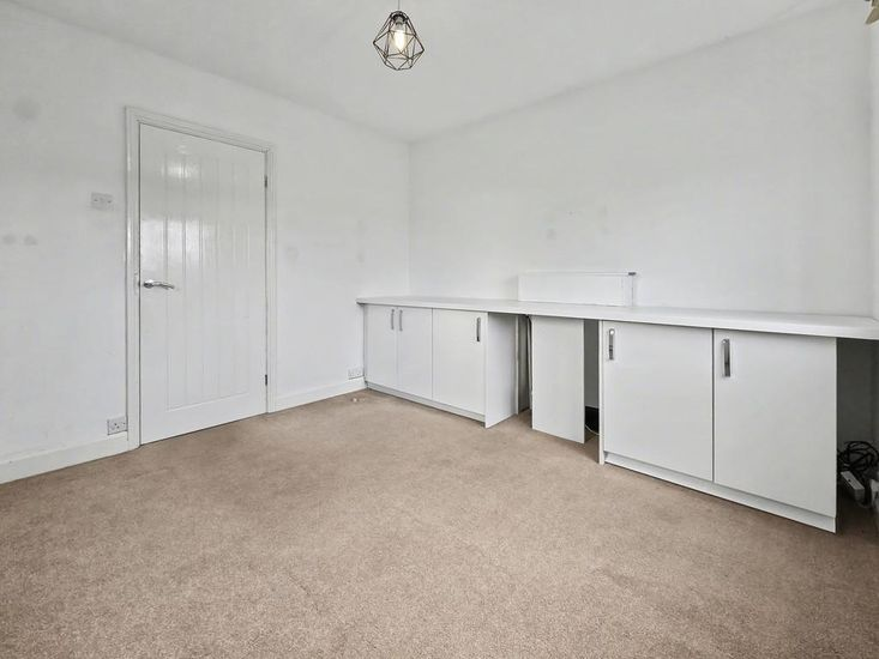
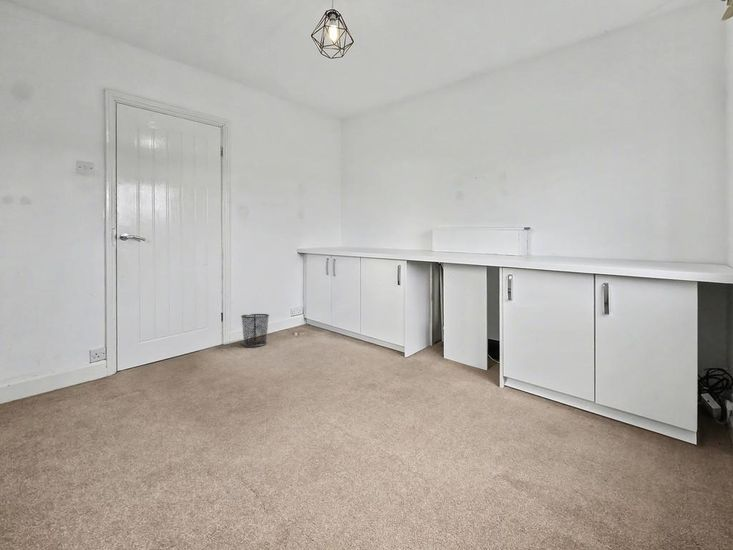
+ waste bin (255, 329)
